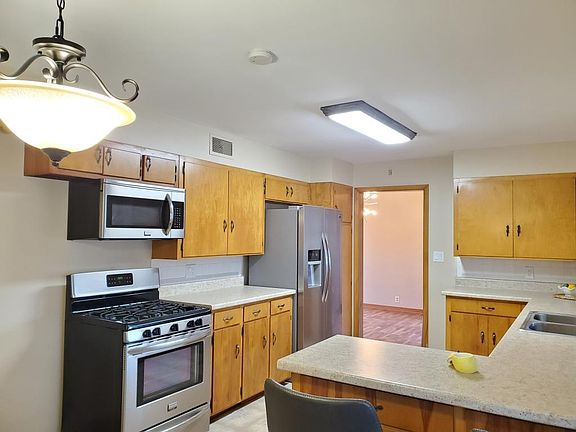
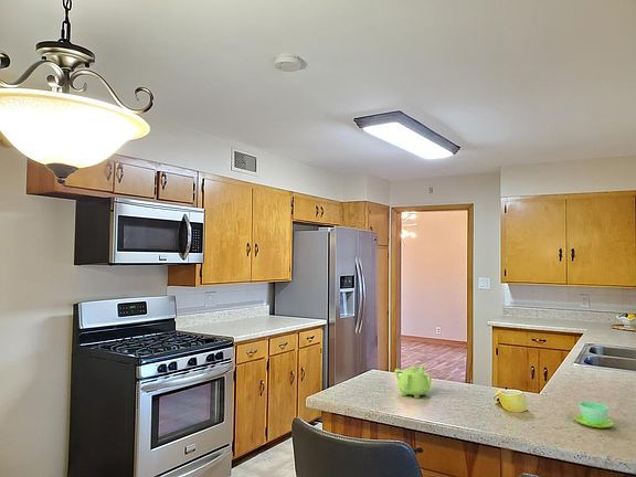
+ cup (594, 414)
+ teapot (413, 380)
